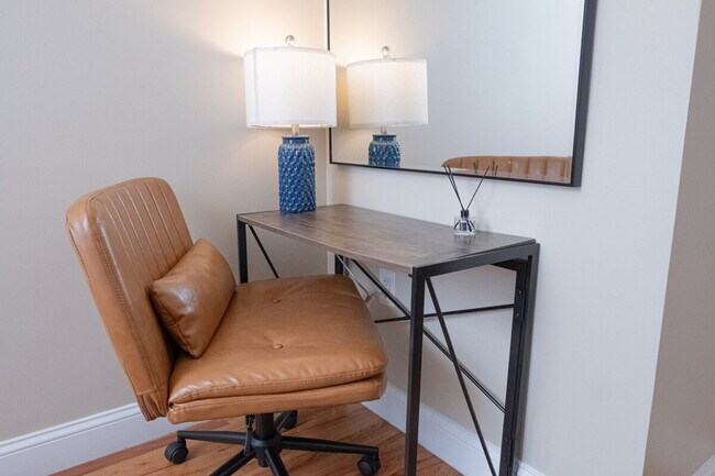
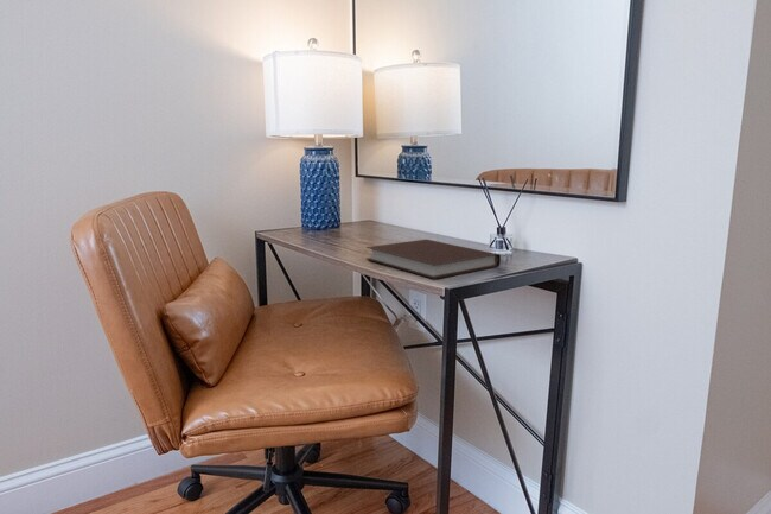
+ notebook (431, 256)
